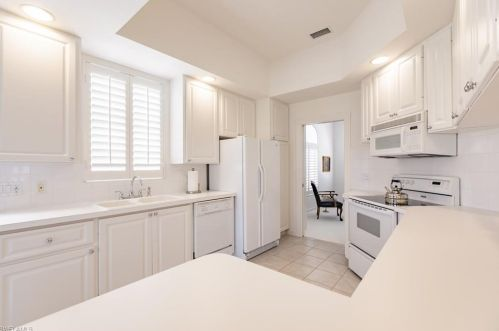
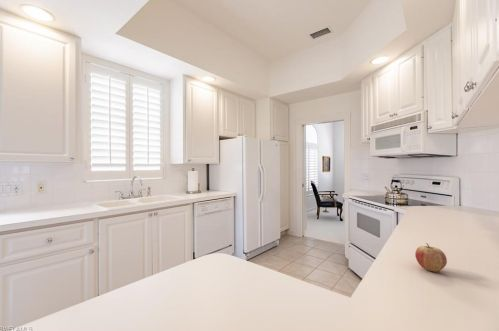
+ fruit (430, 257)
